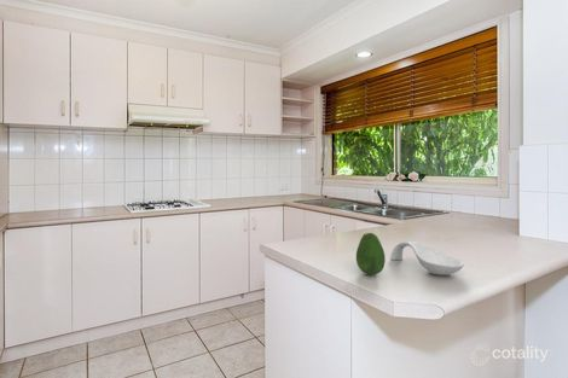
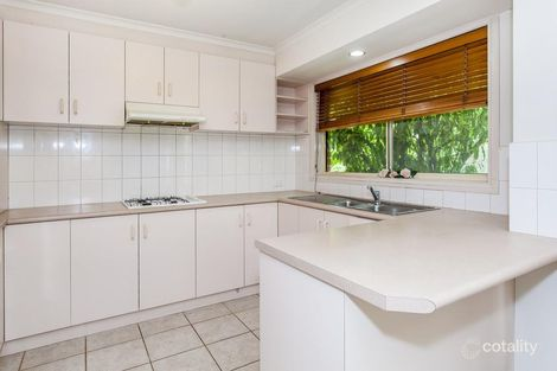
- spoon rest (423, 256)
- fruit (370, 254)
